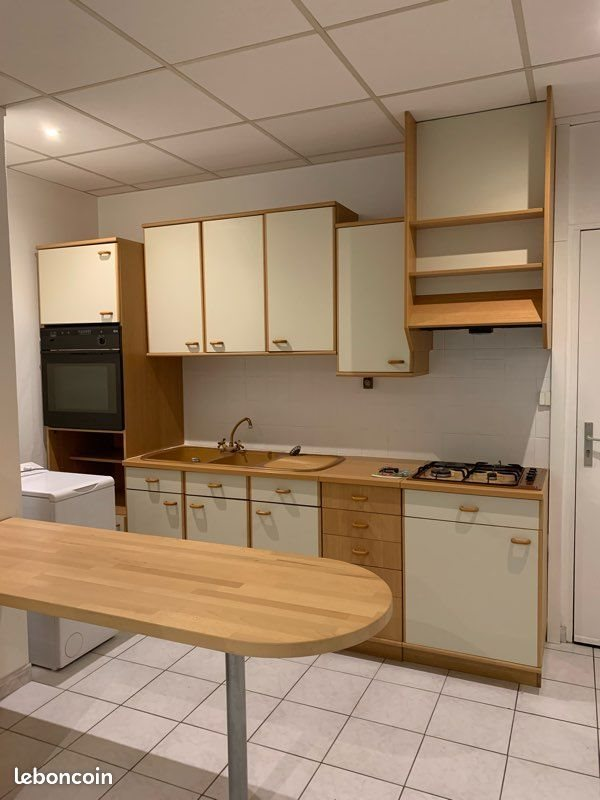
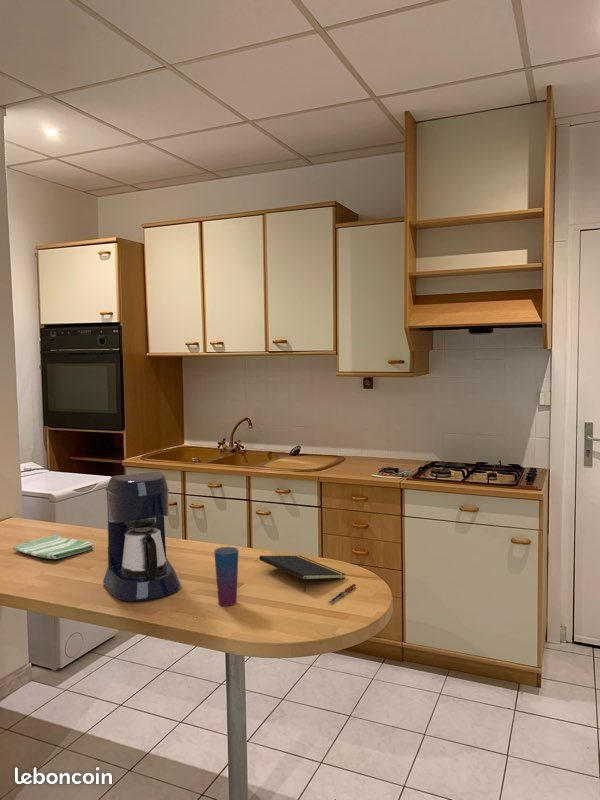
+ cup (226, 576)
+ coffee maker (142, 530)
+ dish towel (54, 546)
+ notepad (301, 566)
+ pen (342, 592)
